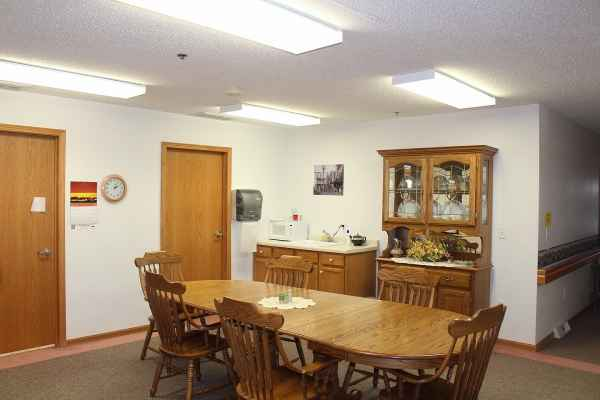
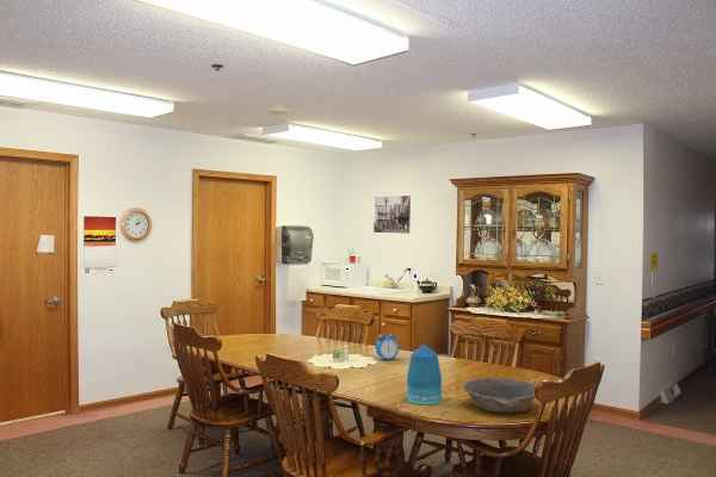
+ vase (424, 371)
+ bowl (500, 396)
+ alarm clock (387, 346)
